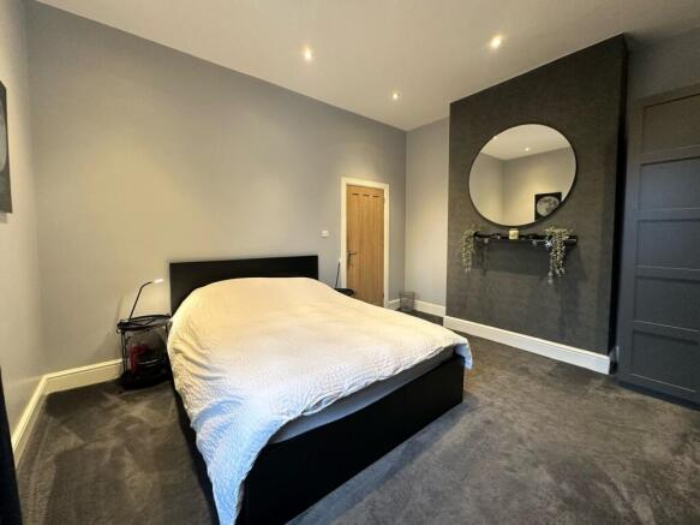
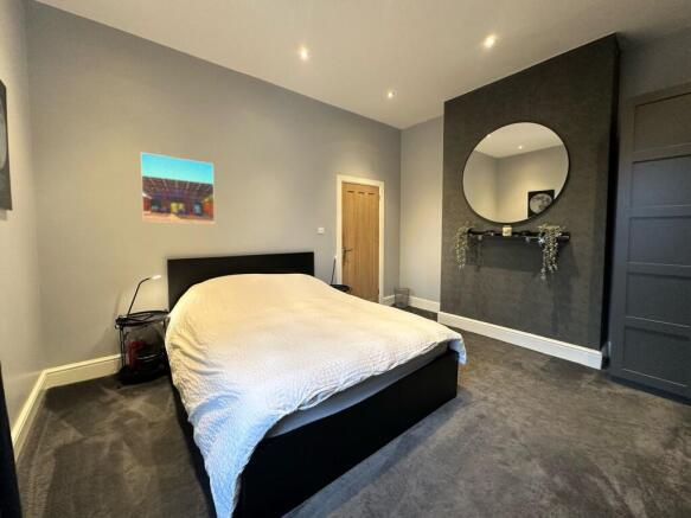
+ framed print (179, 191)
